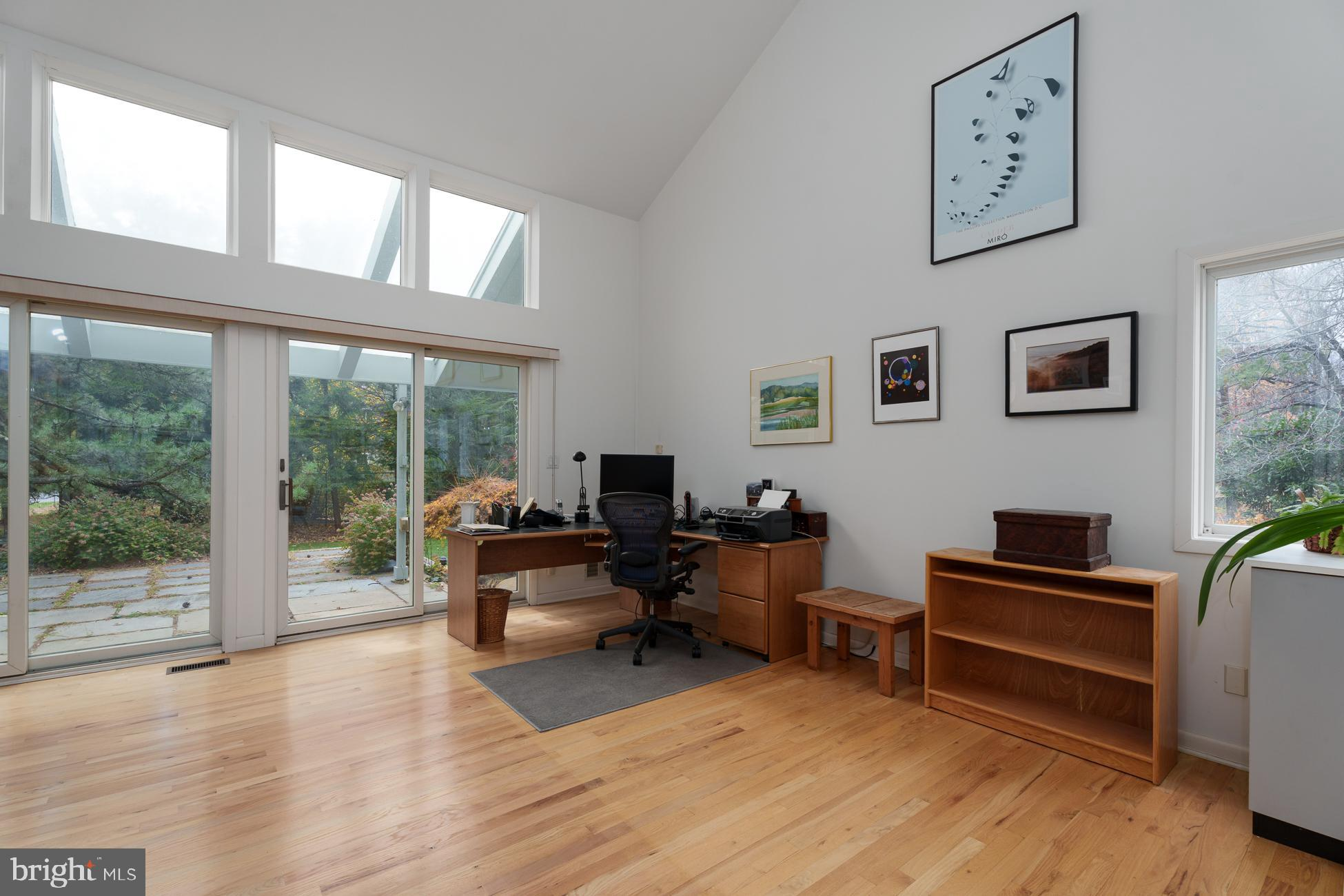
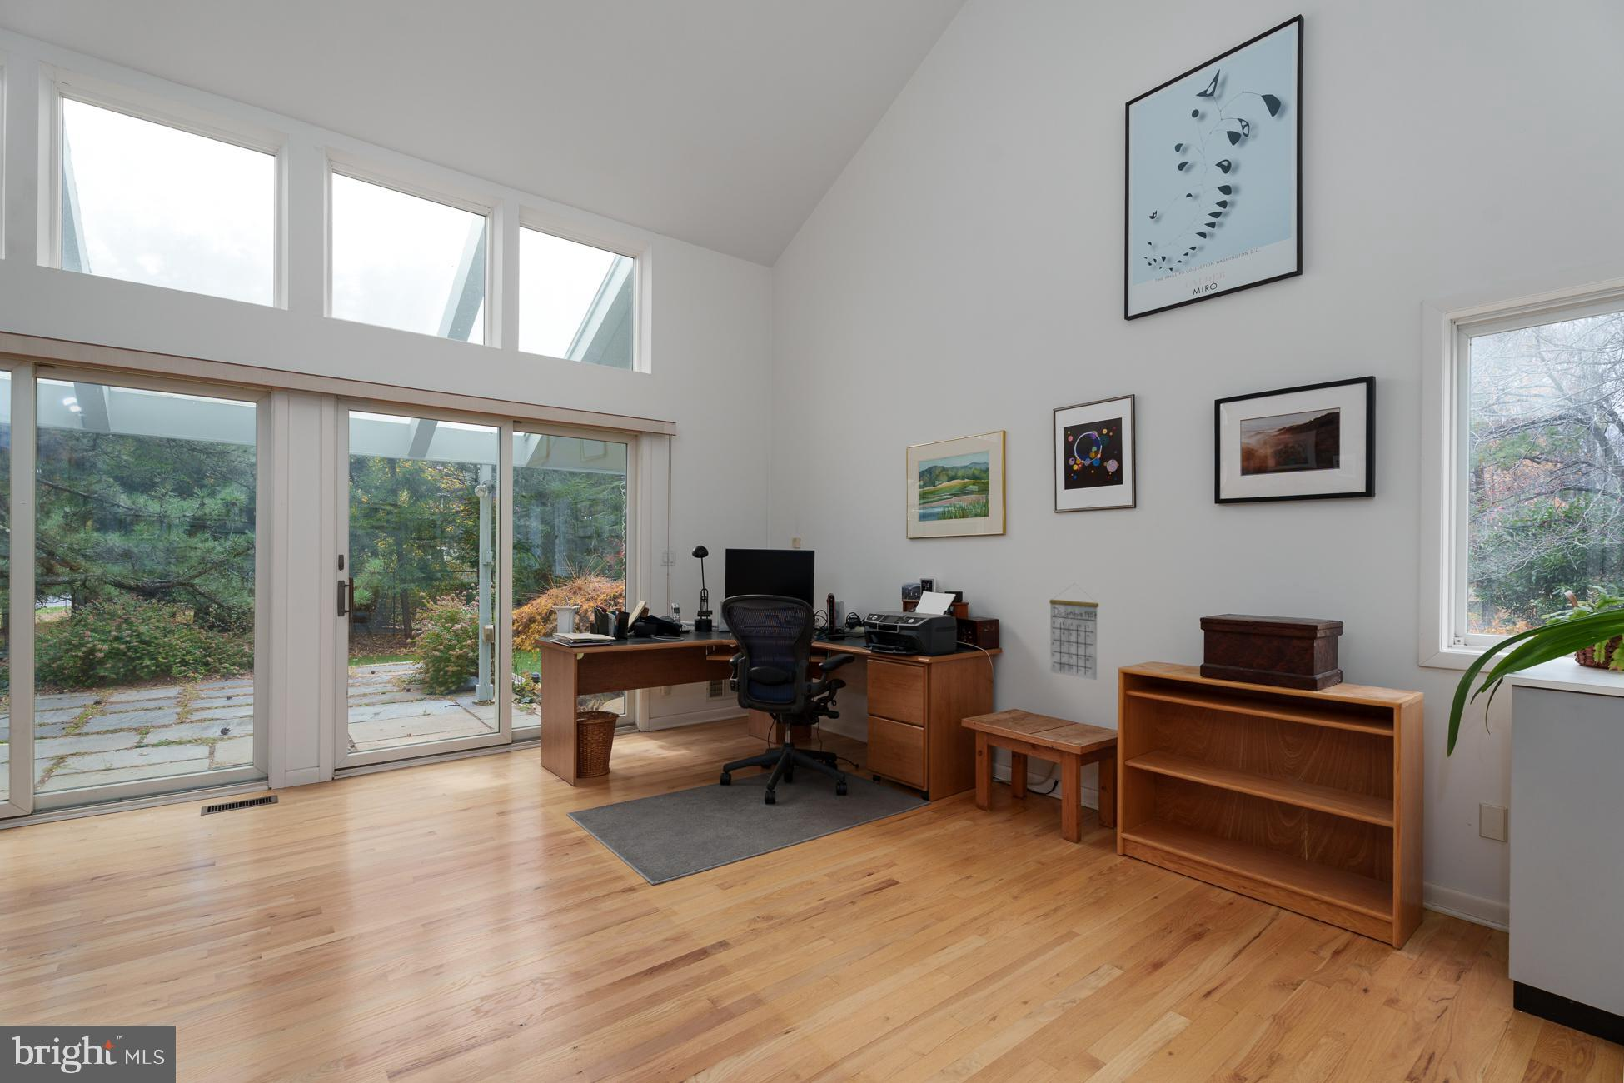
+ calendar (1073, 630)
